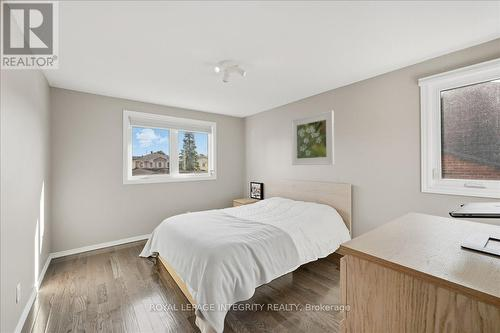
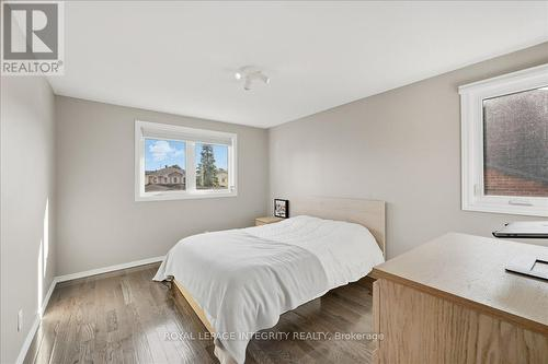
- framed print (310, 140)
